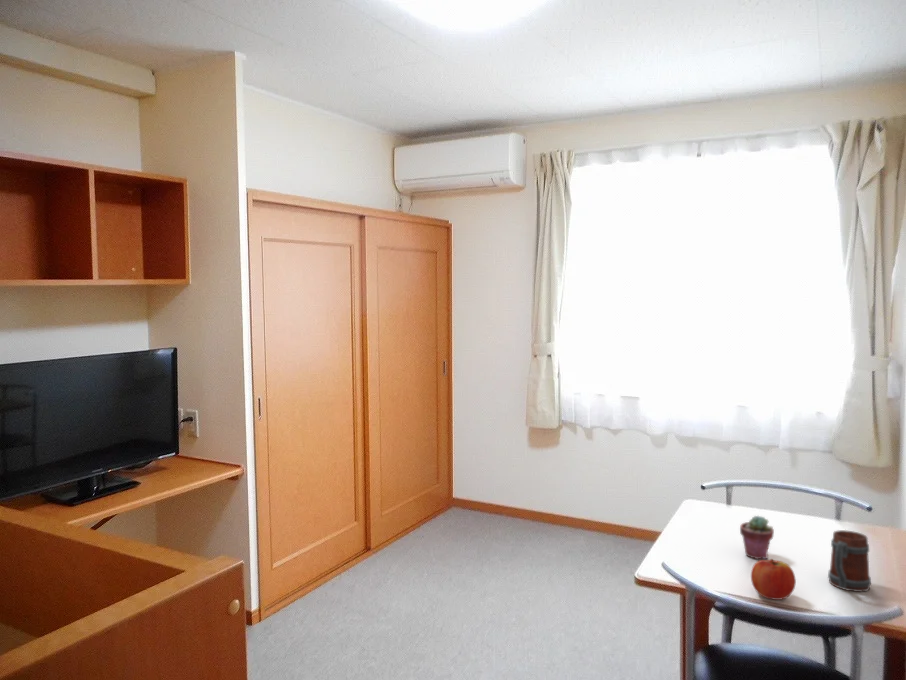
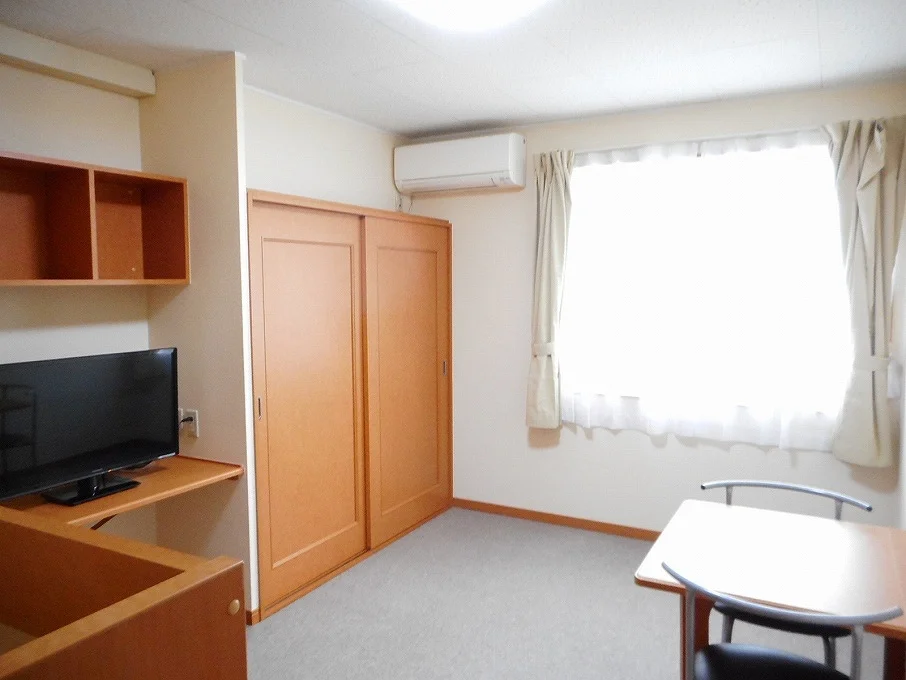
- potted succulent (756, 535)
- fruit (772, 576)
- mug (847, 561)
